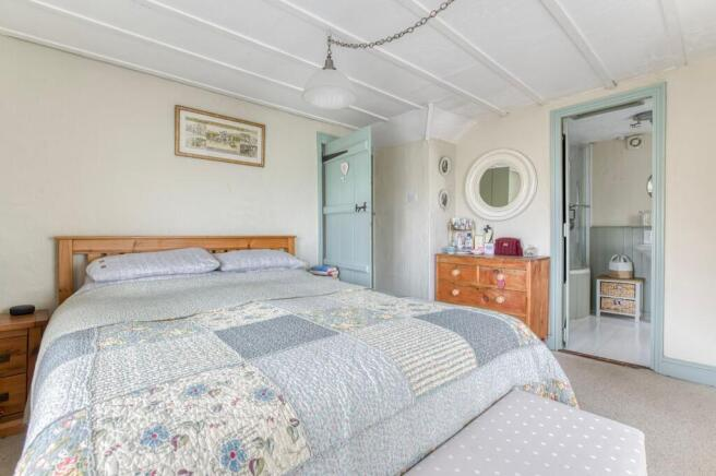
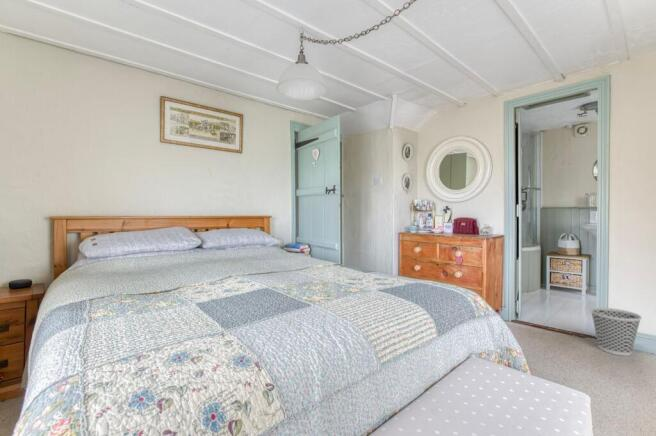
+ wastebasket (614, 331)
